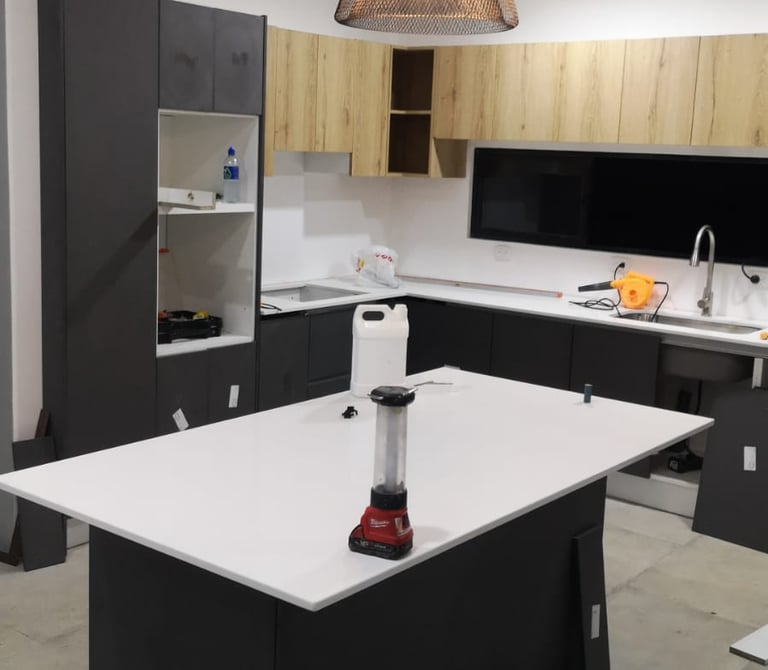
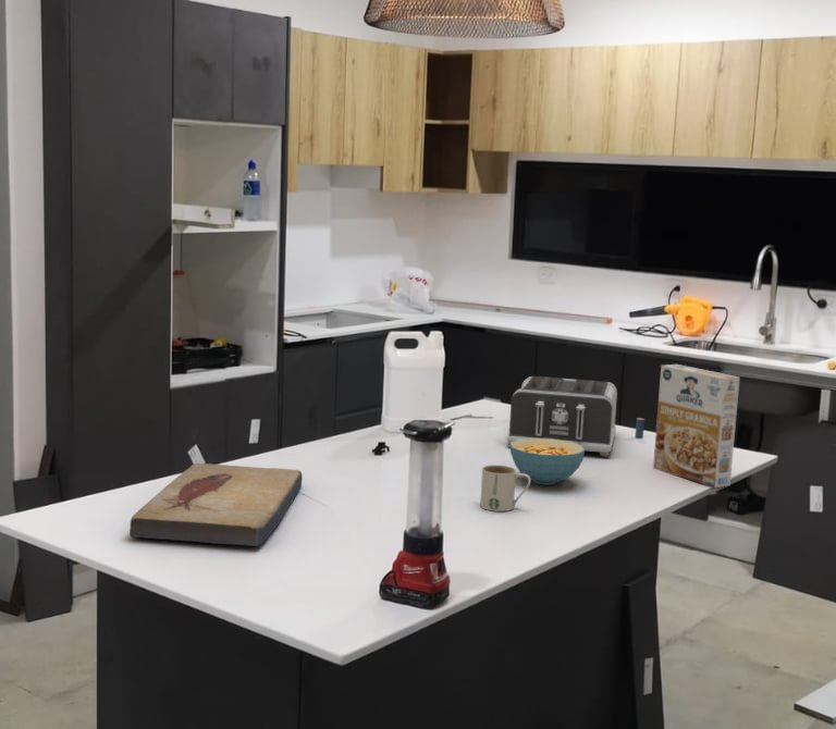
+ mug (505, 489)
+ toaster (564, 413)
+ cereal box (694, 424)
+ fish fossil (223, 499)
+ cereal bowl (545, 464)
